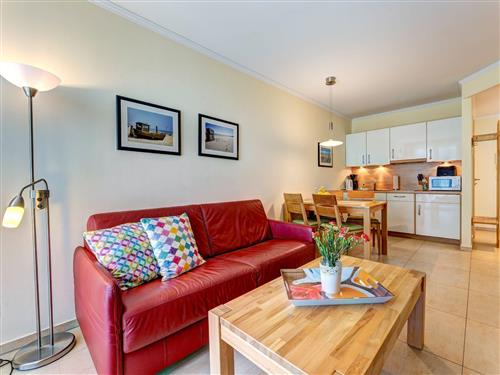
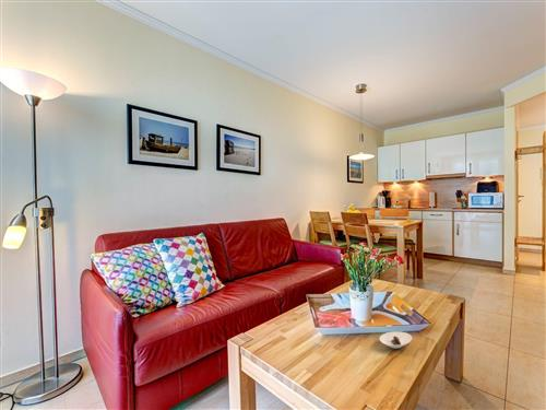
+ saucer (395, 340)
